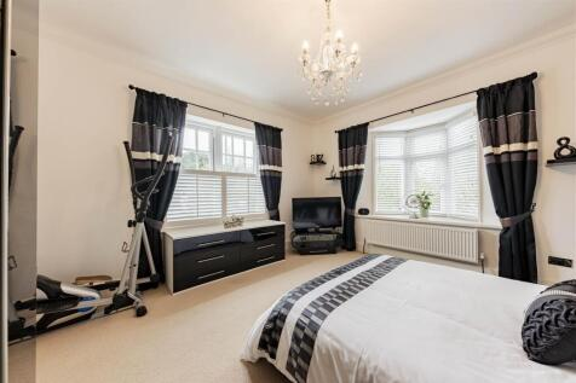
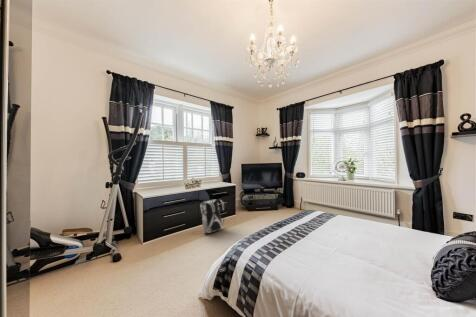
+ backpack (212, 215)
